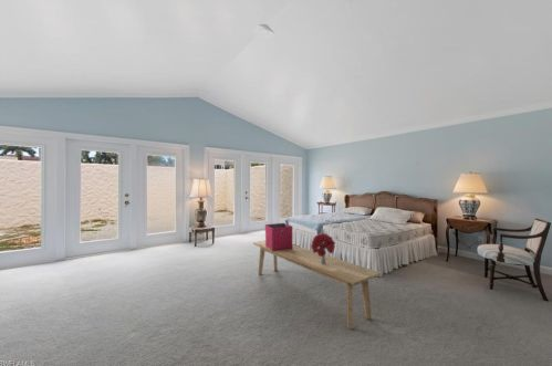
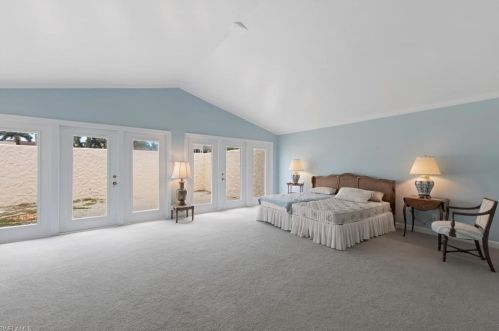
- storage bin (278, 236)
- bouquet (322, 248)
- bench (305, 268)
